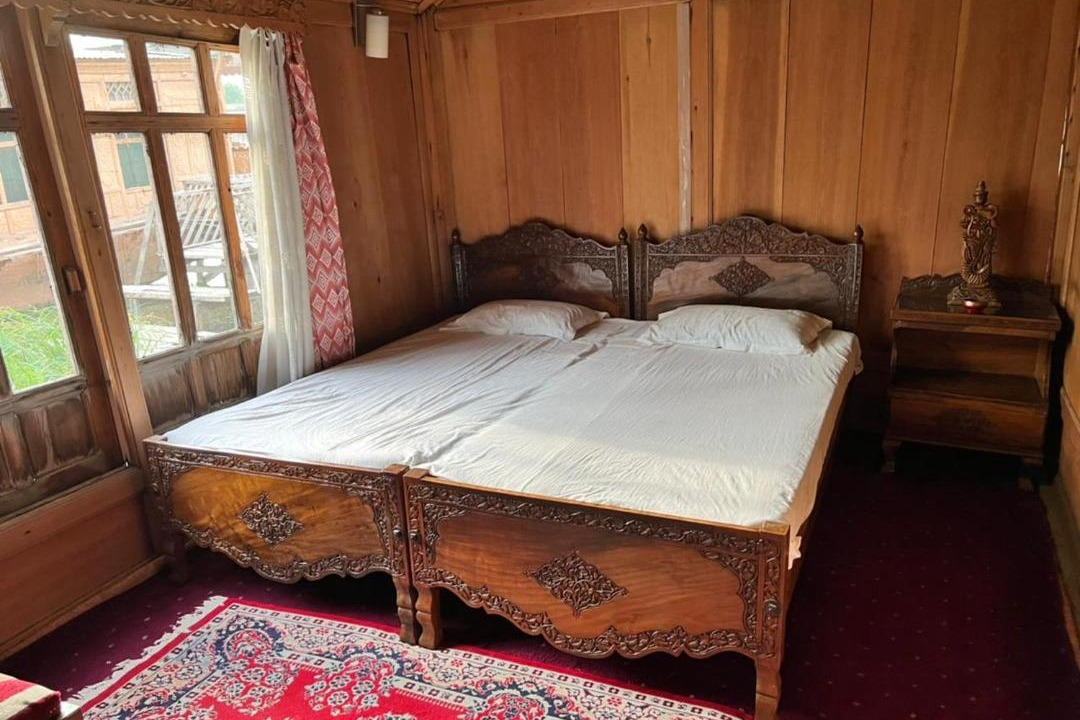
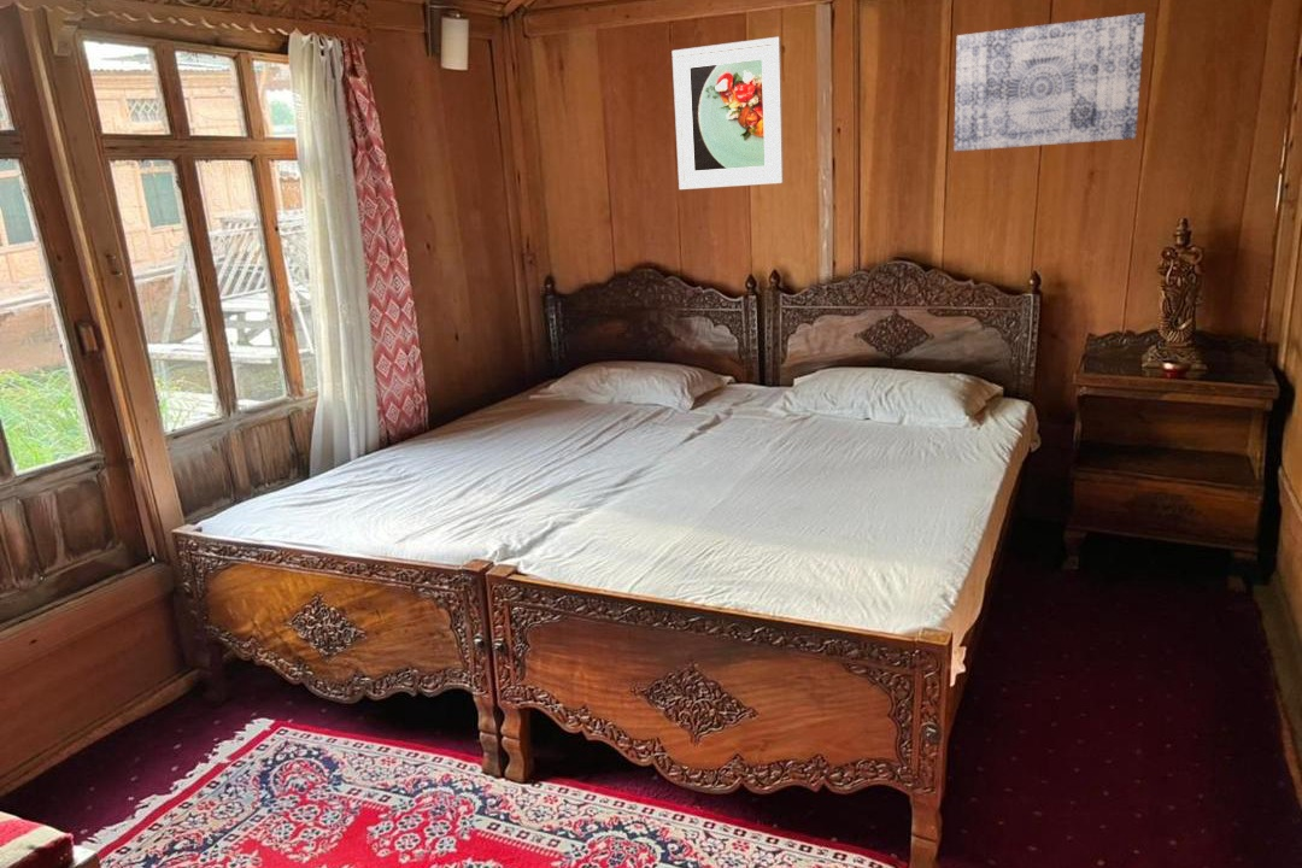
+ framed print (727, 116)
+ wall art (1044, 86)
